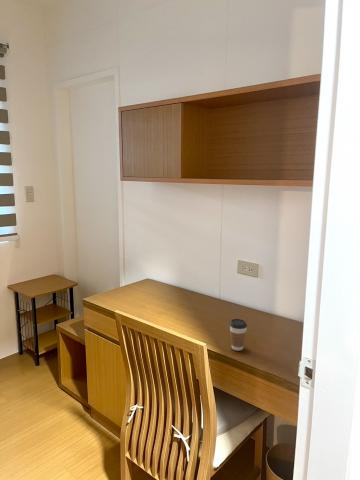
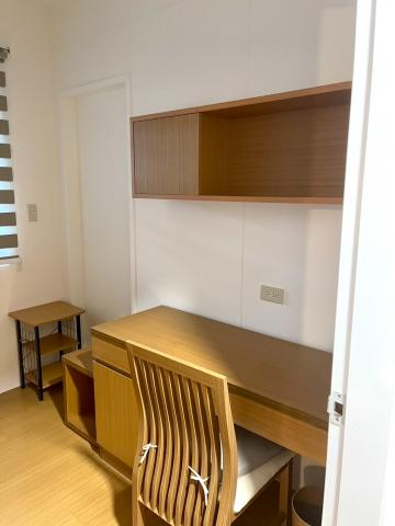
- coffee cup (237, 335)
